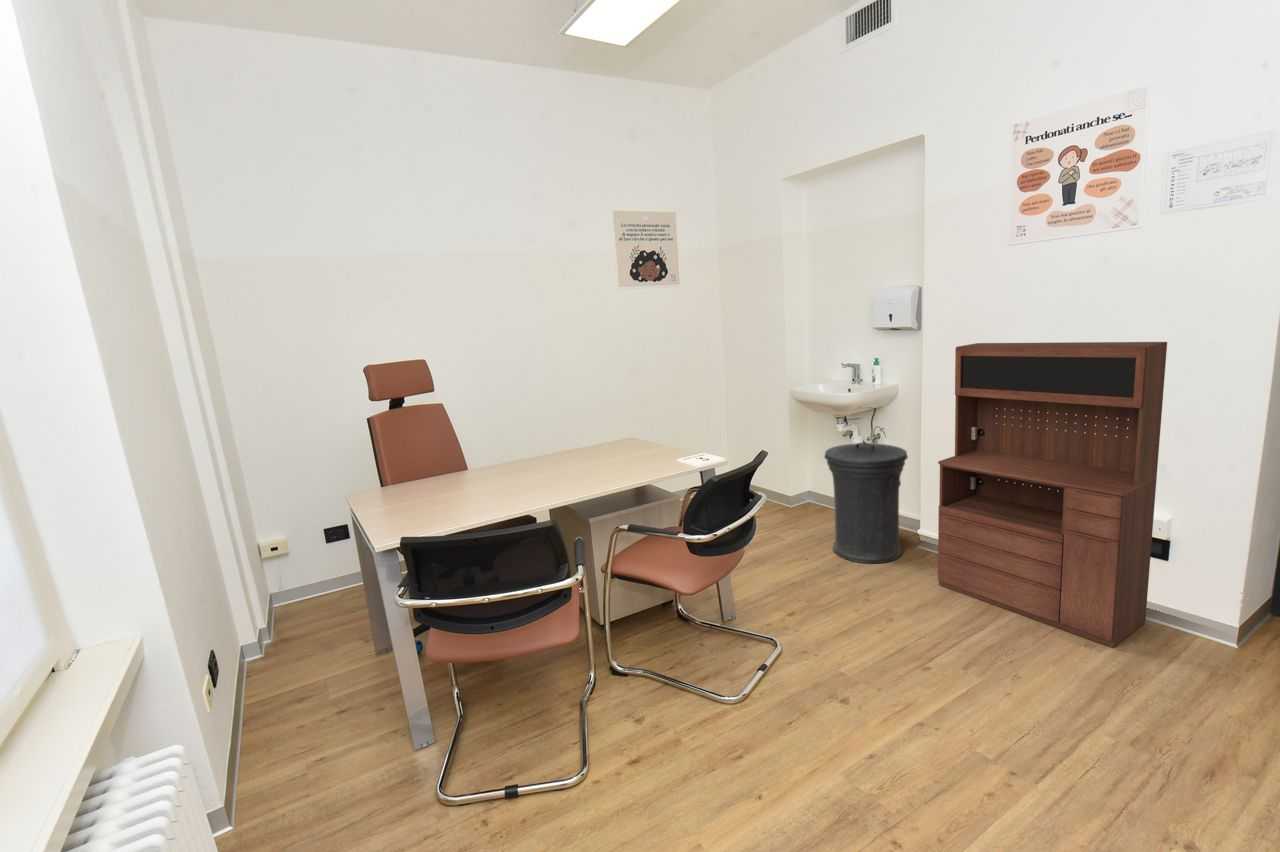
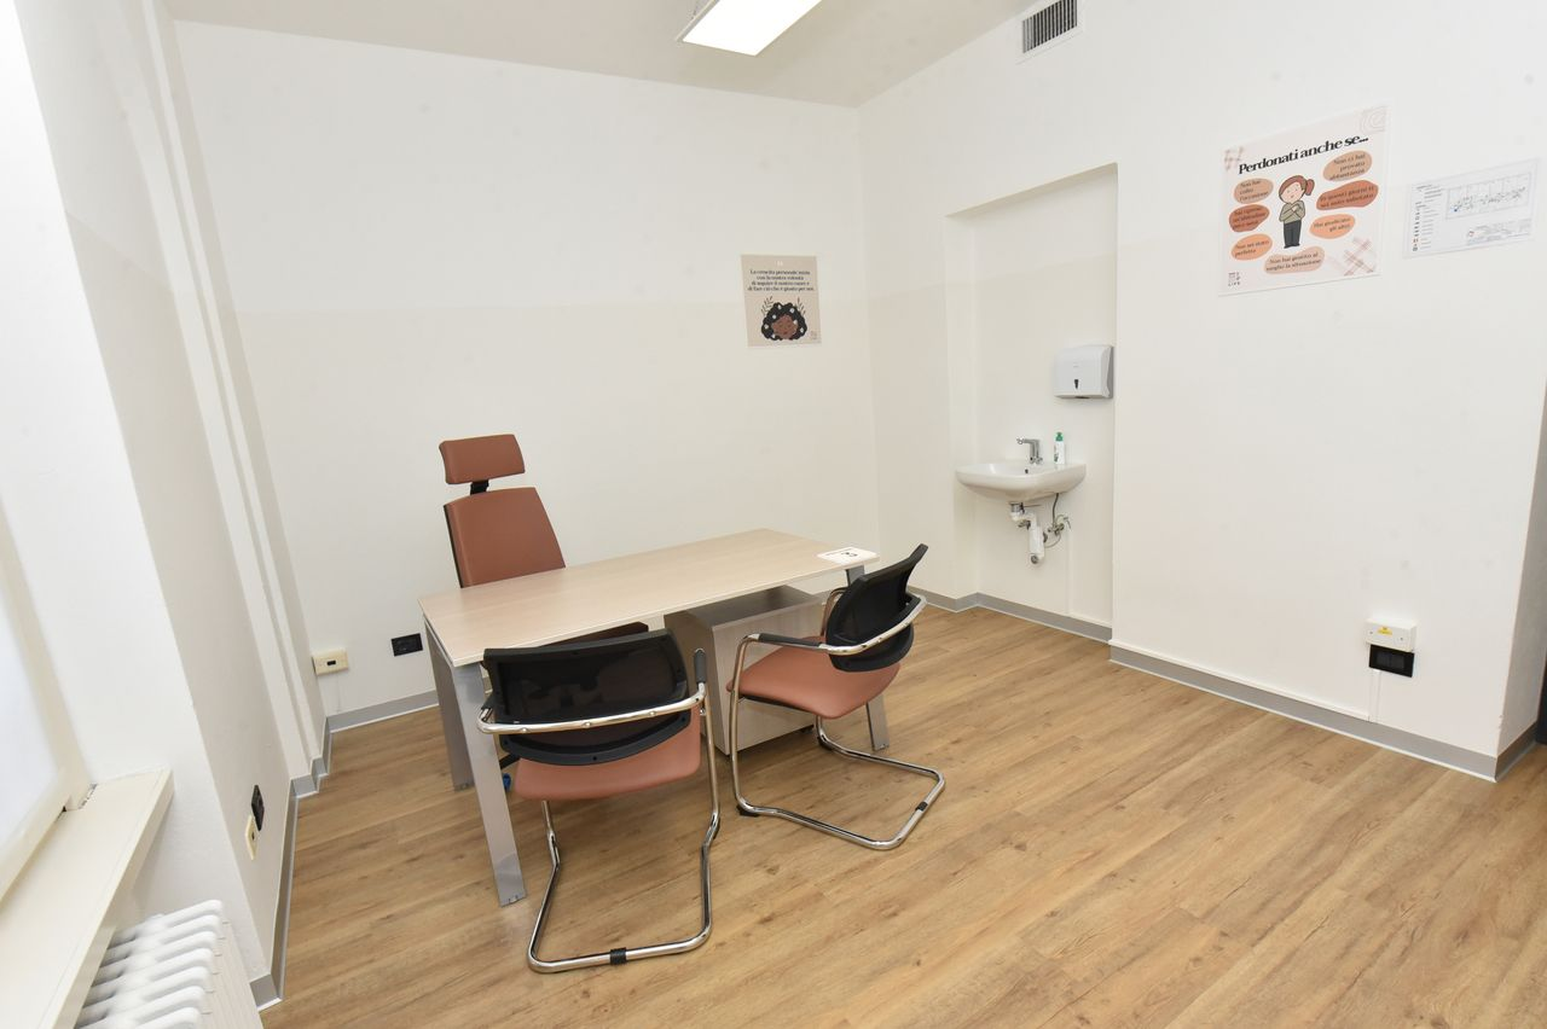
- shelving unit (1036, 479)
- trash can (865, 497)
